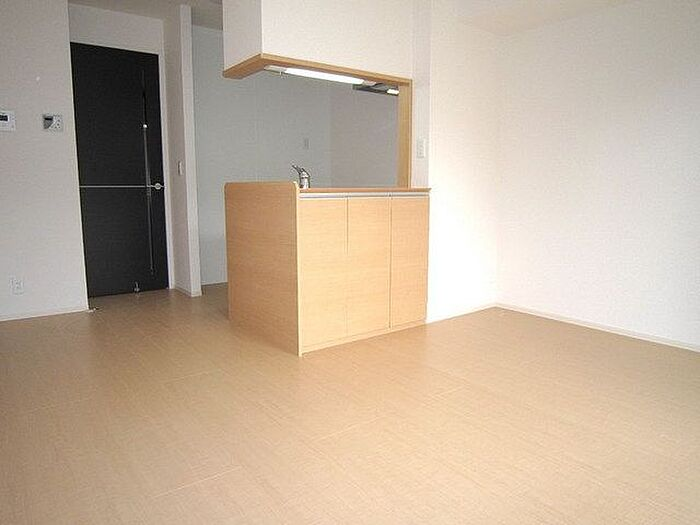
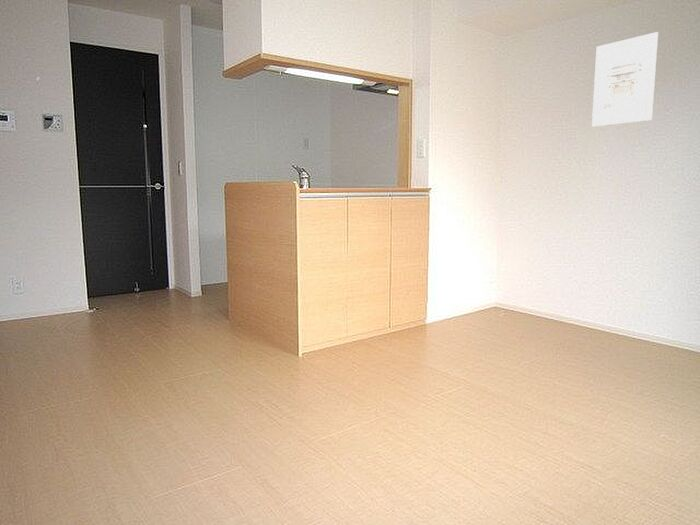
+ wall art (623, 82)
